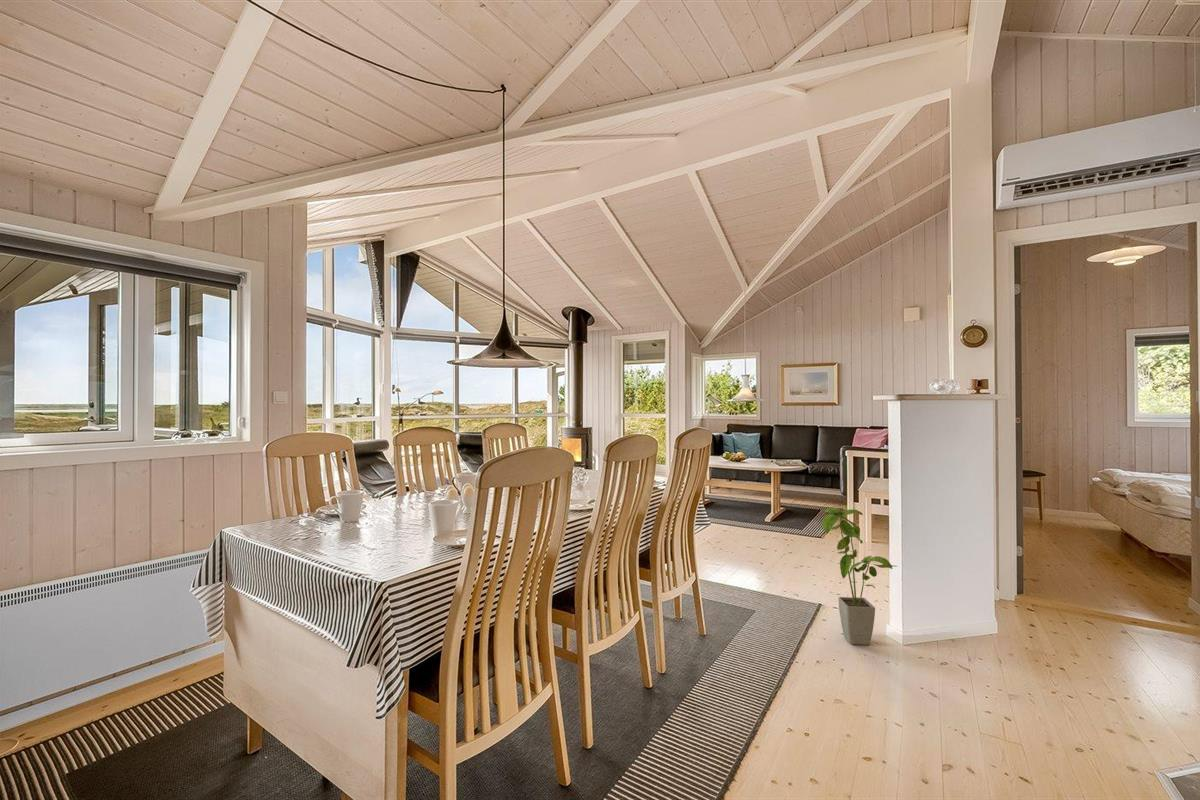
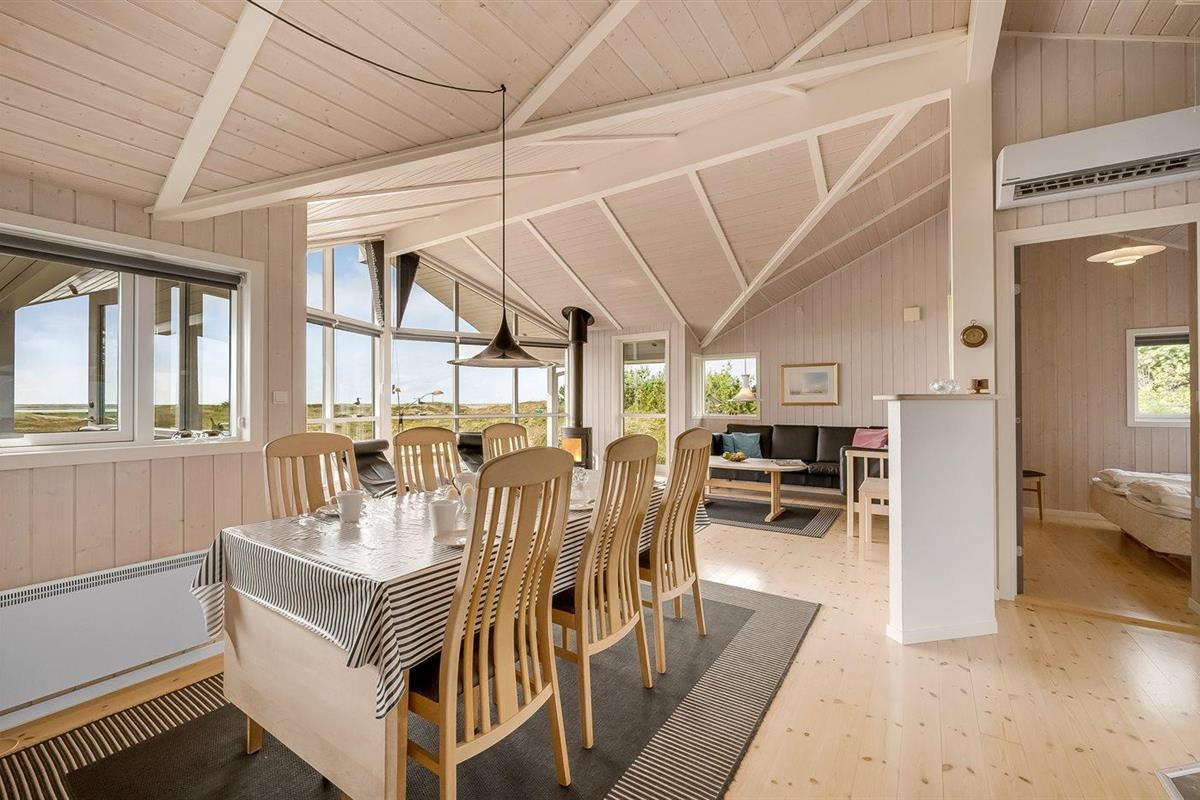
- house plant (854, 577)
